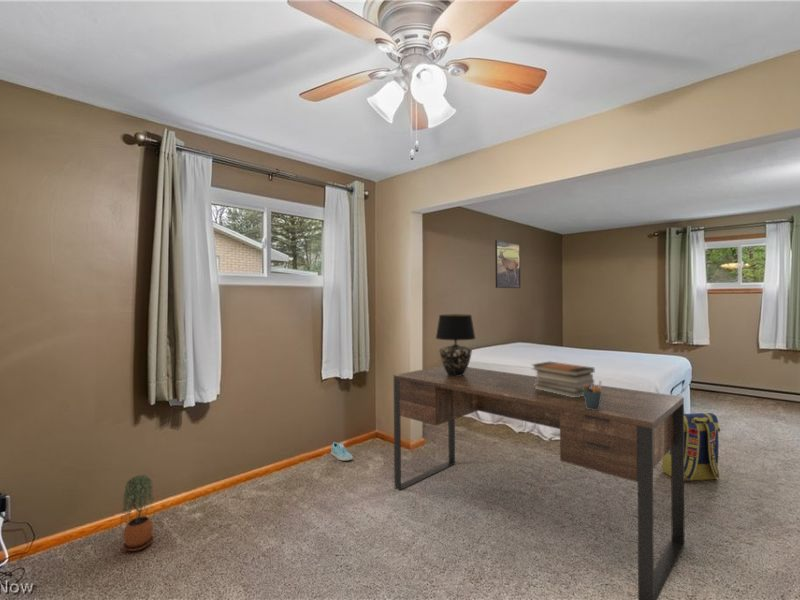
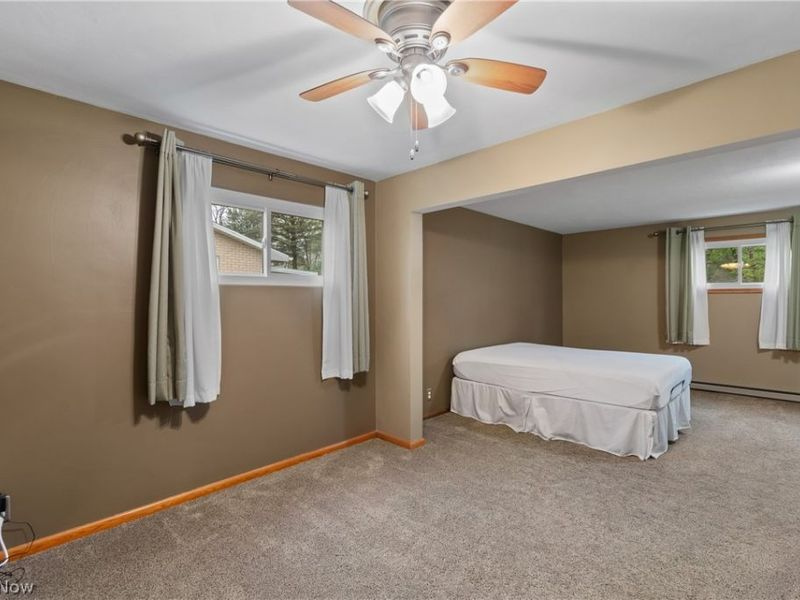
- desk (526, 421)
- backpack (691, 445)
- table lamp (455, 344)
- pen holder (592, 394)
- sneaker (340, 450)
- book stack (562, 378)
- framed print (508, 265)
- potted plant (136, 512)
